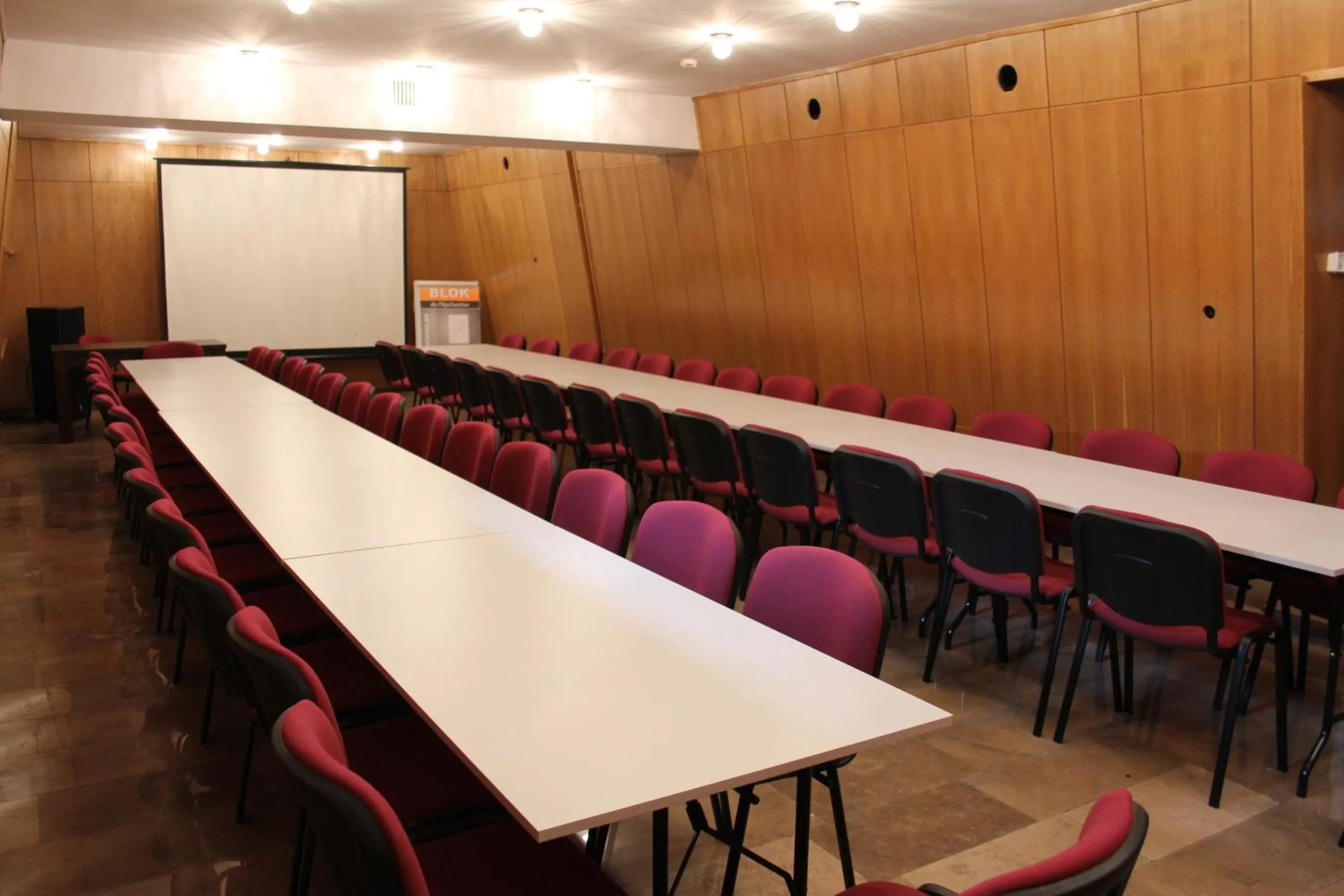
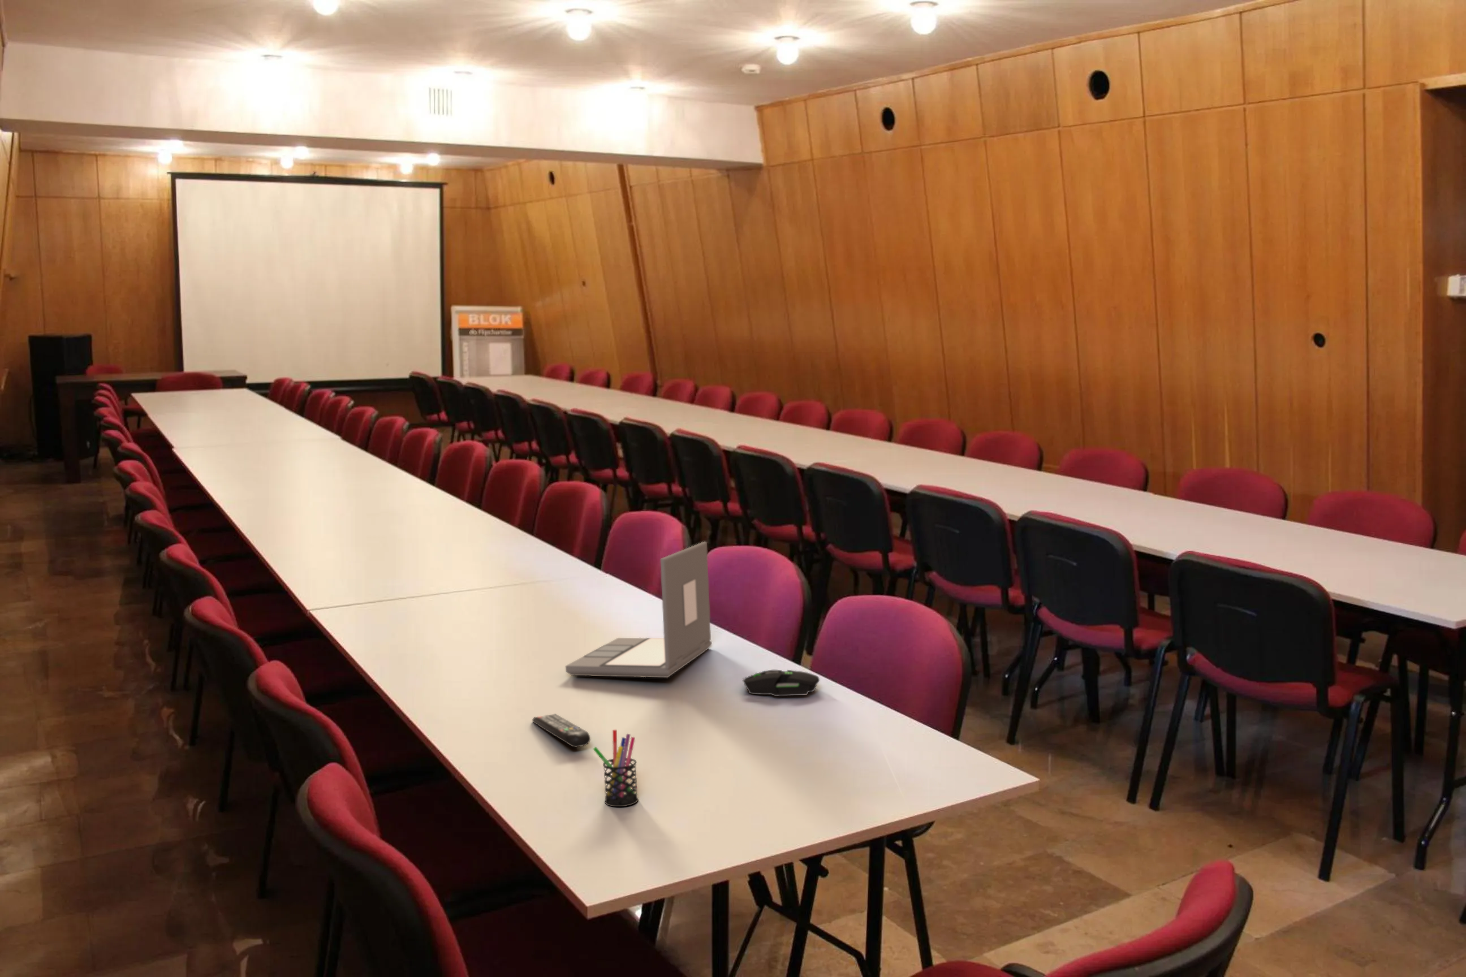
+ pen holder (615, 768)
+ remote control (560, 728)
+ mouse (781, 680)
+ laptop (662, 606)
